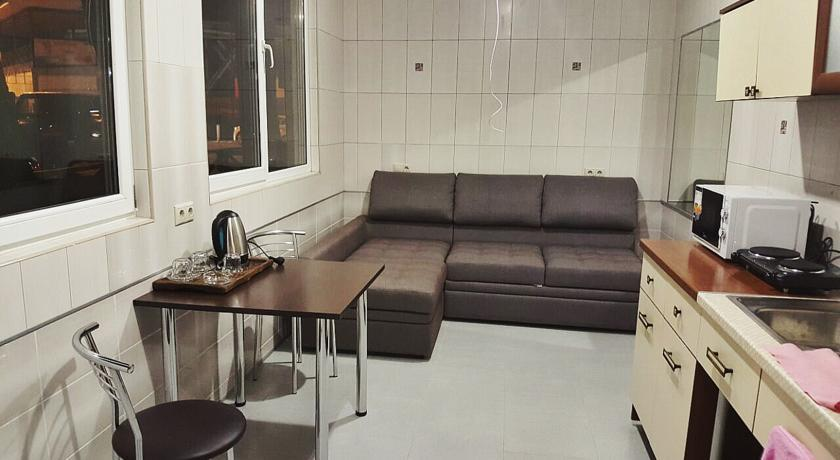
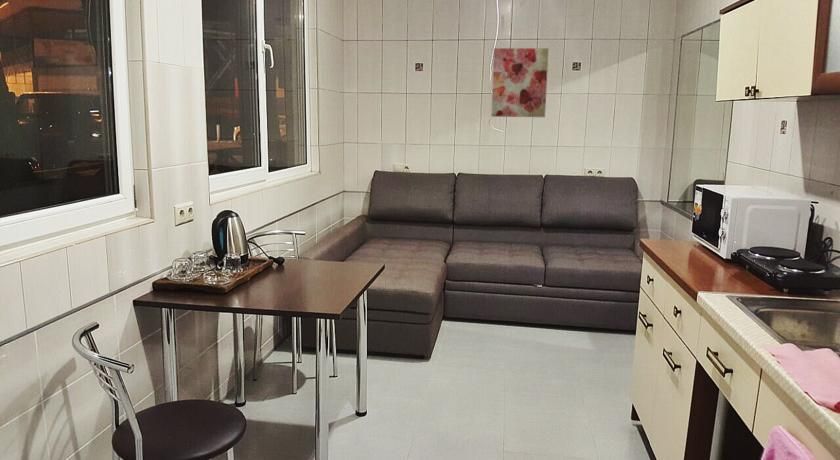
+ wall art (519, 83)
